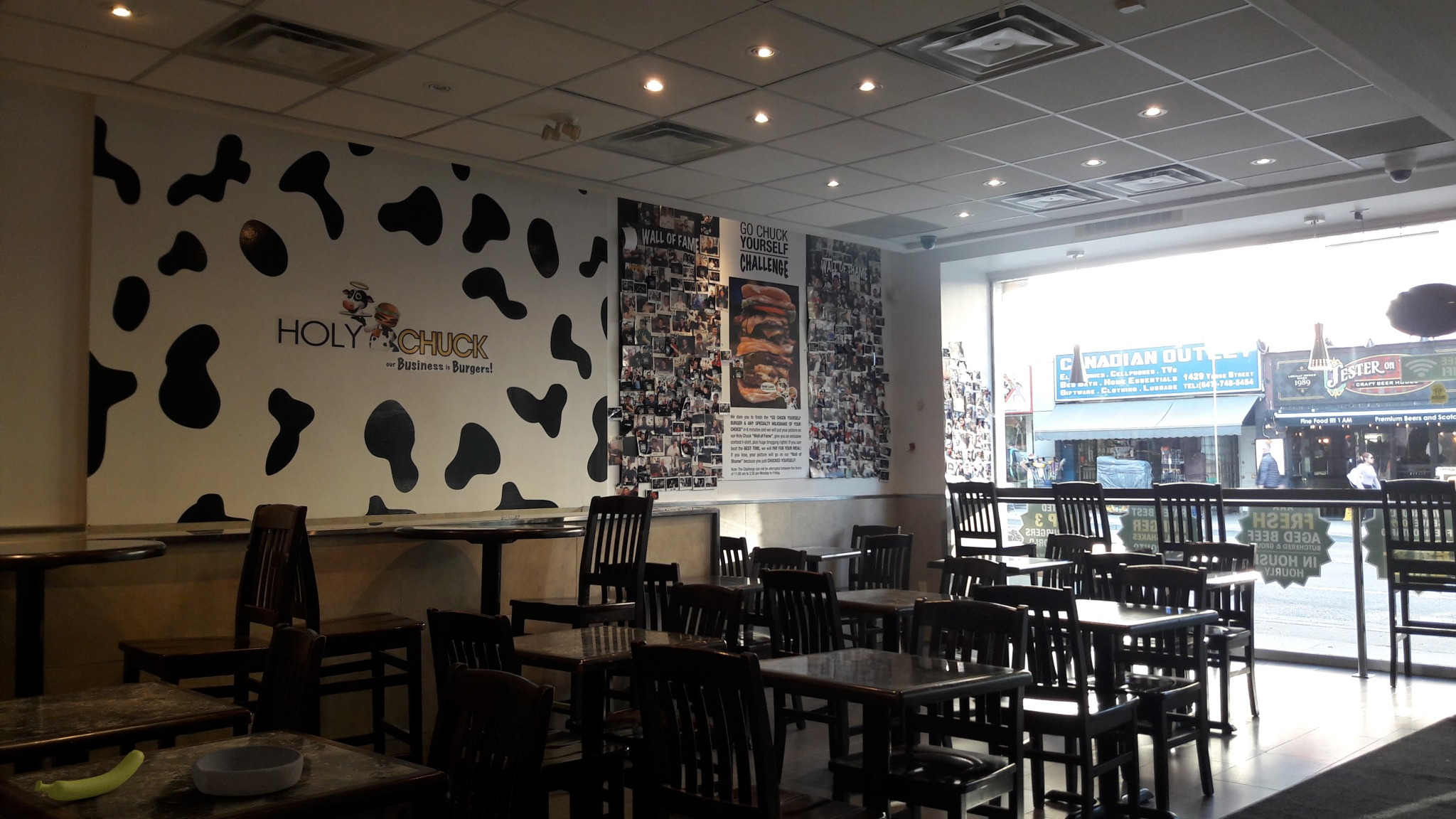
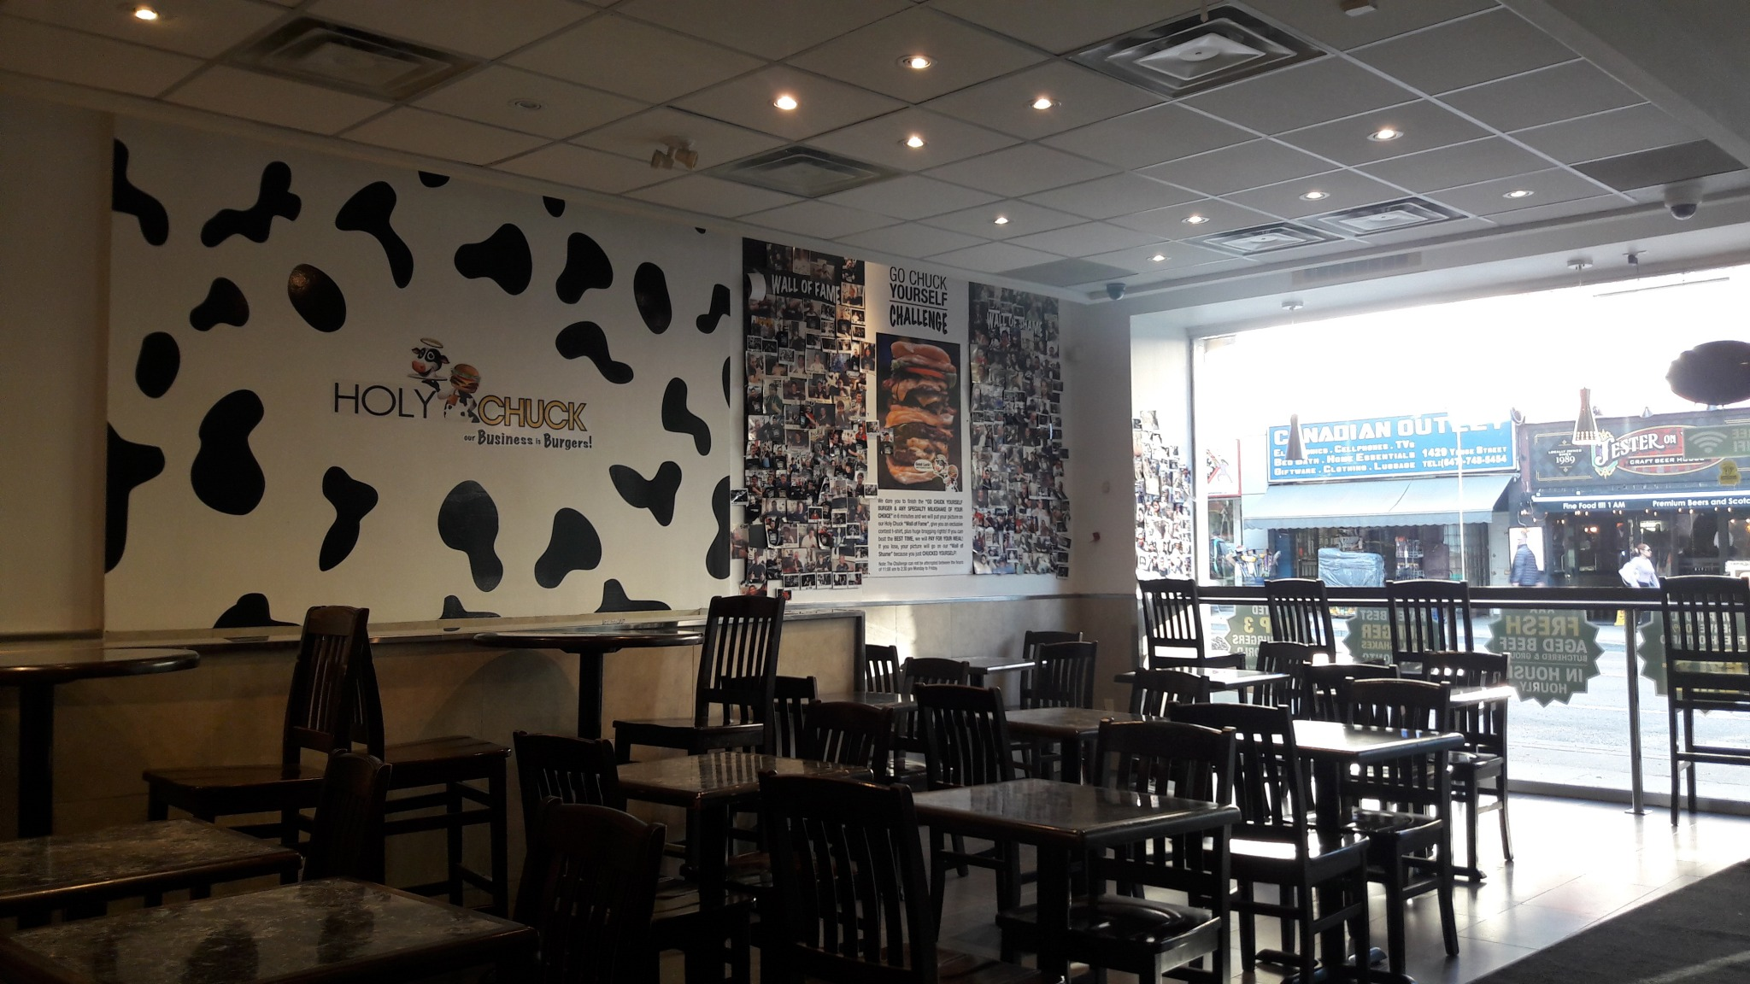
- banana (94, 778)
- bowl (248, 771)
